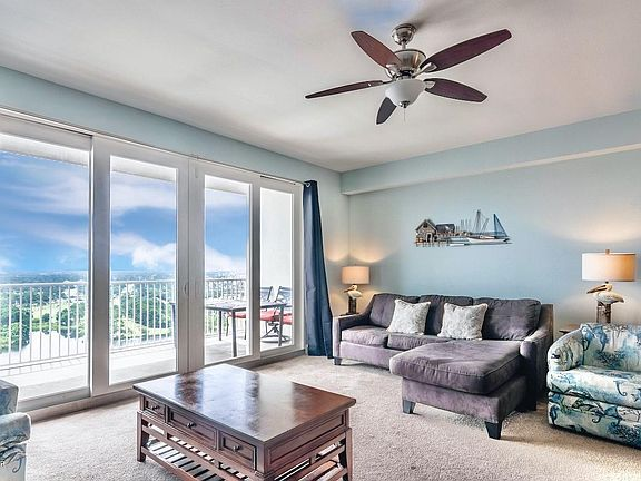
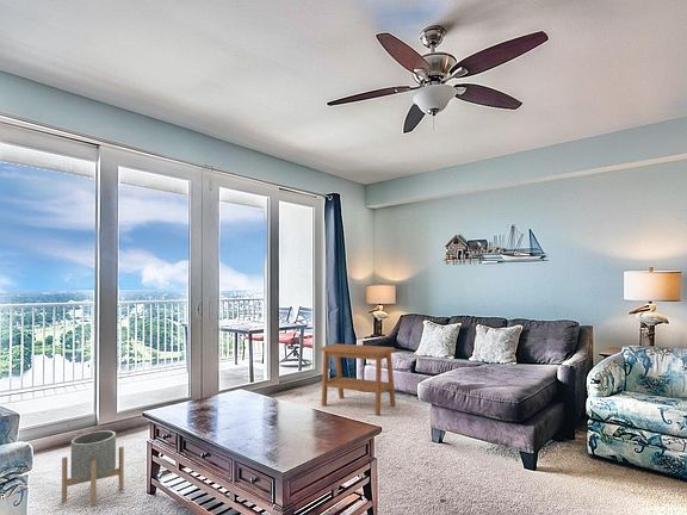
+ side table (357, 379)
+ planter (93, 465)
